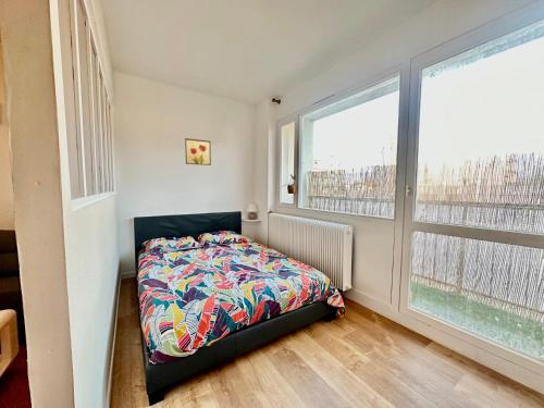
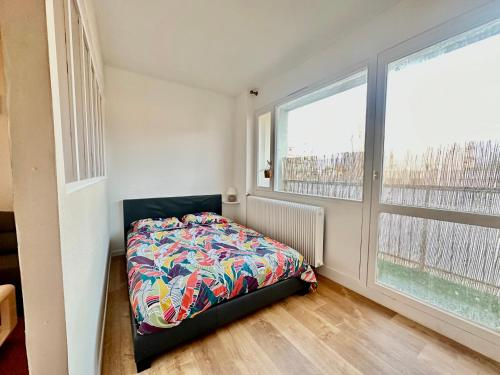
- wall art (198, 152)
